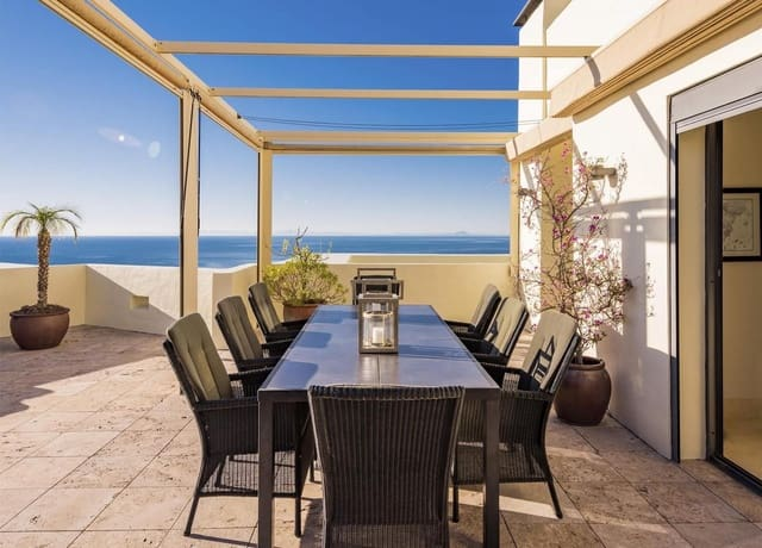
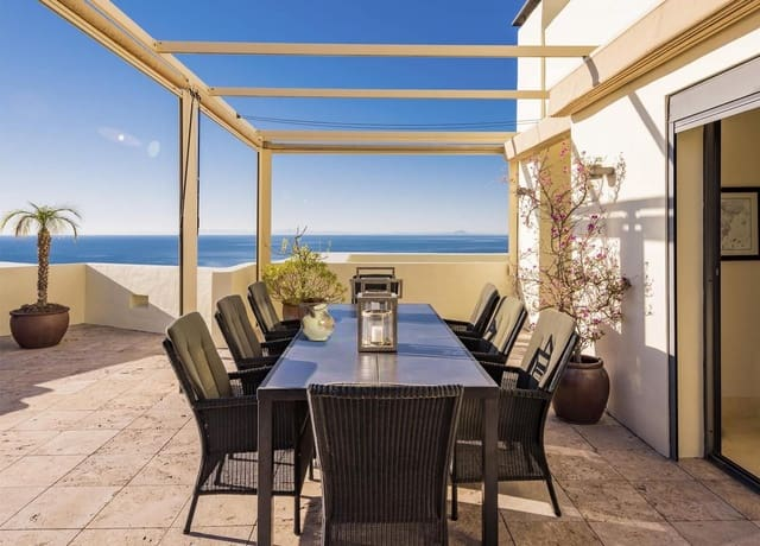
+ pitcher (317, 320)
